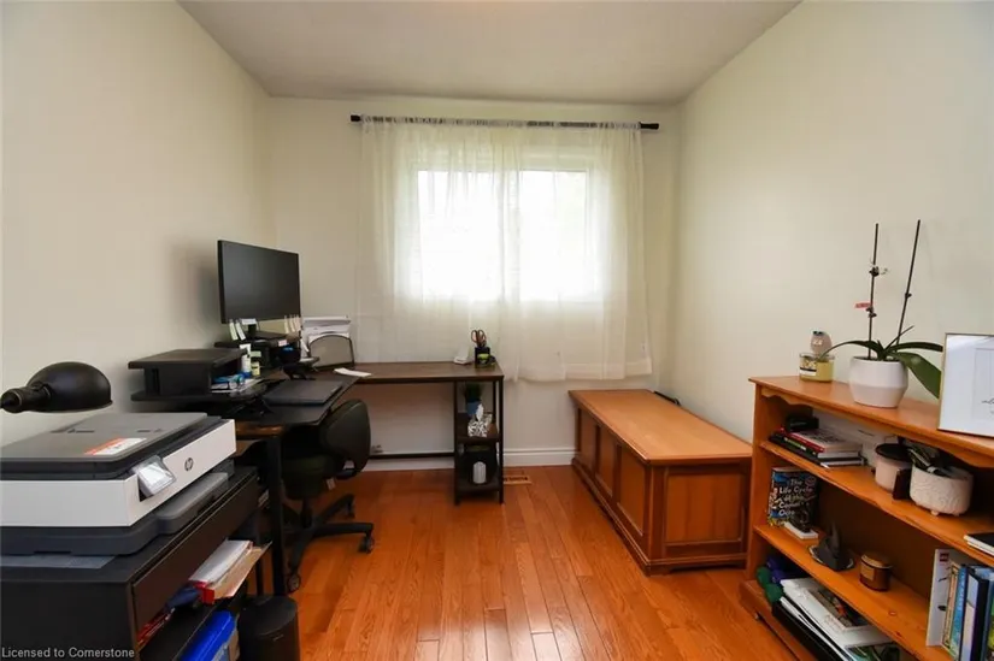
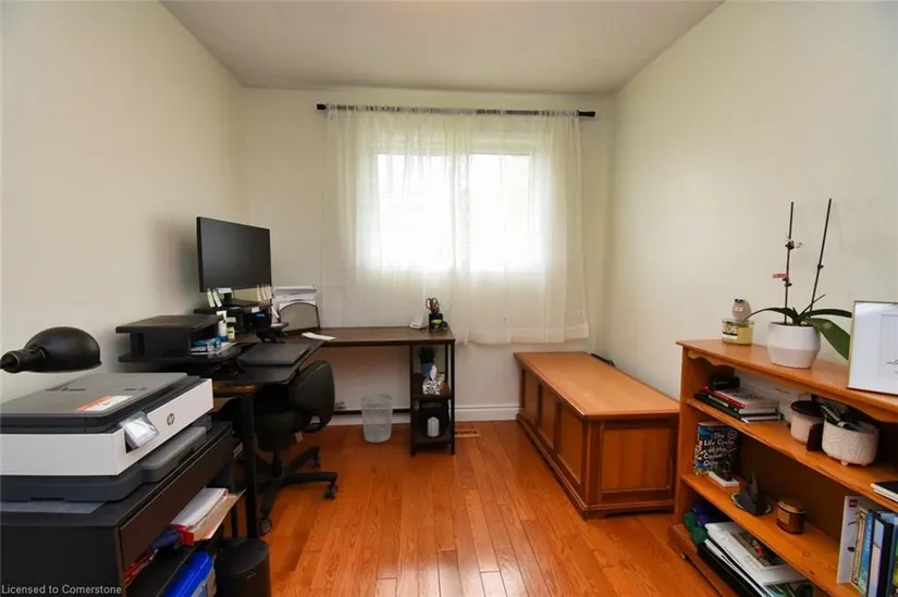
+ wastebasket (377, 418)
